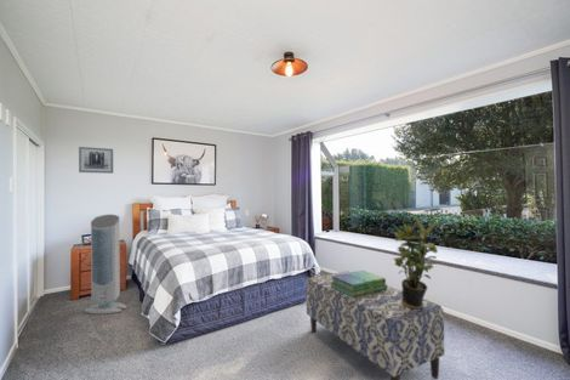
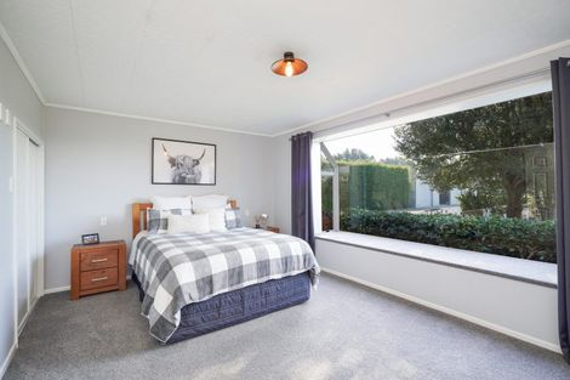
- bench (365, 319)
- wall art (96, 160)
- stack of books (358, 282)
- air purifier (106, 261)
- potted plant (407, 260)
